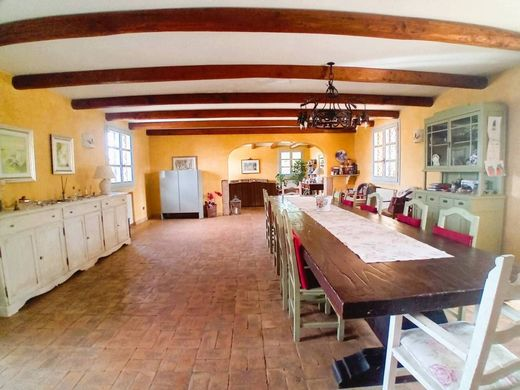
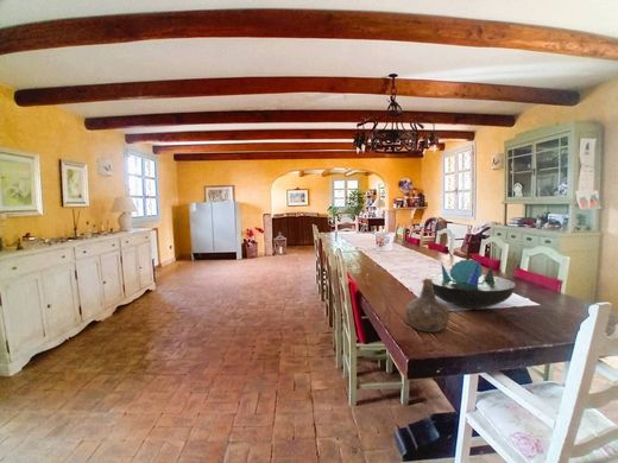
+ decorative bowl (467, 280)
+ bottle (427, 303)
